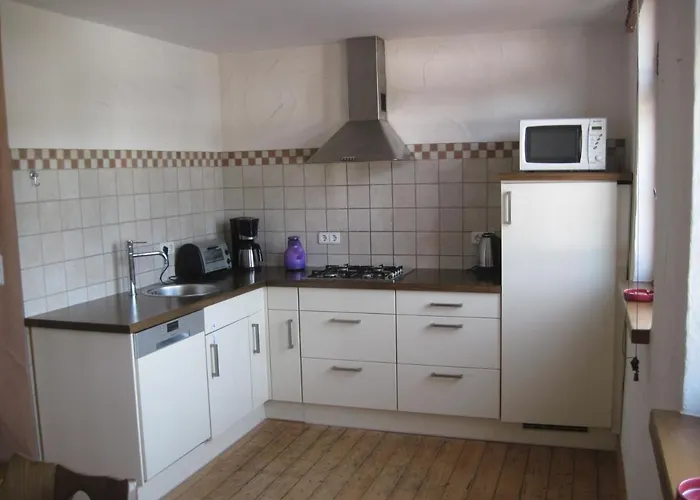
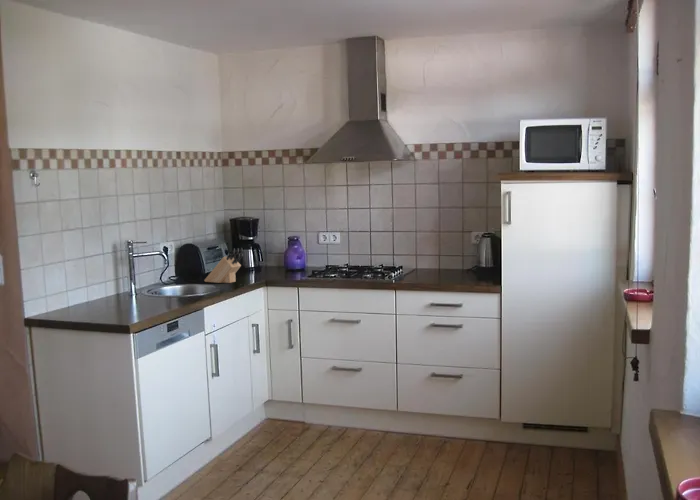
+ knife block (224, 264)
